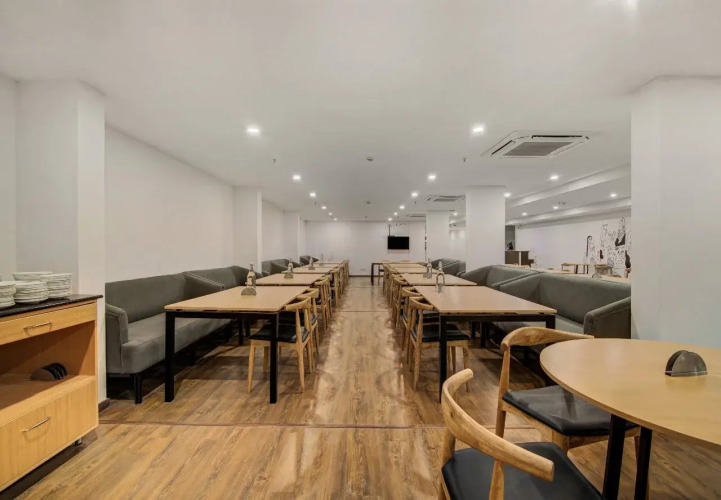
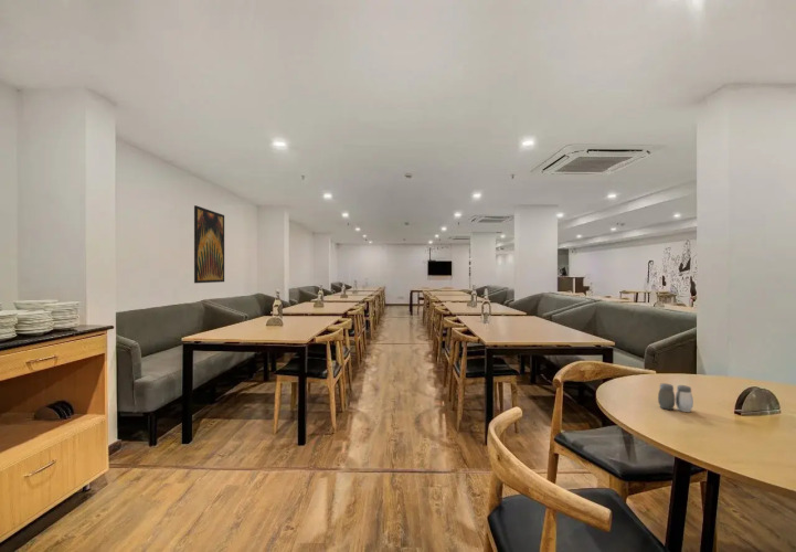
+ wall art (210, 246)
+ salt and pepper shaker (676, 396)
